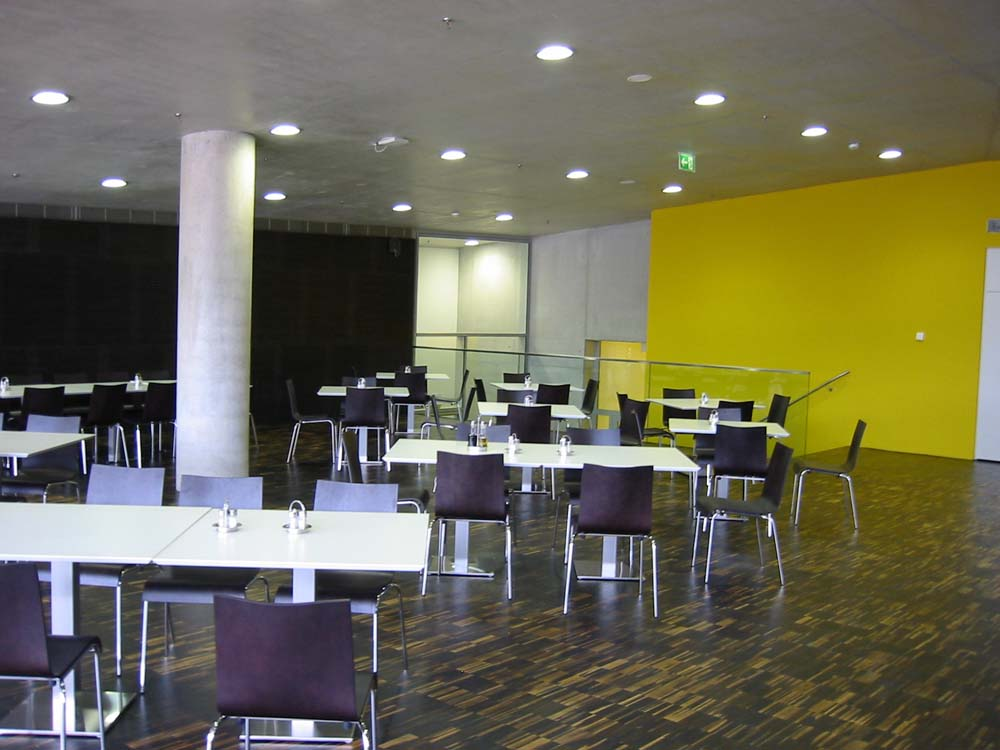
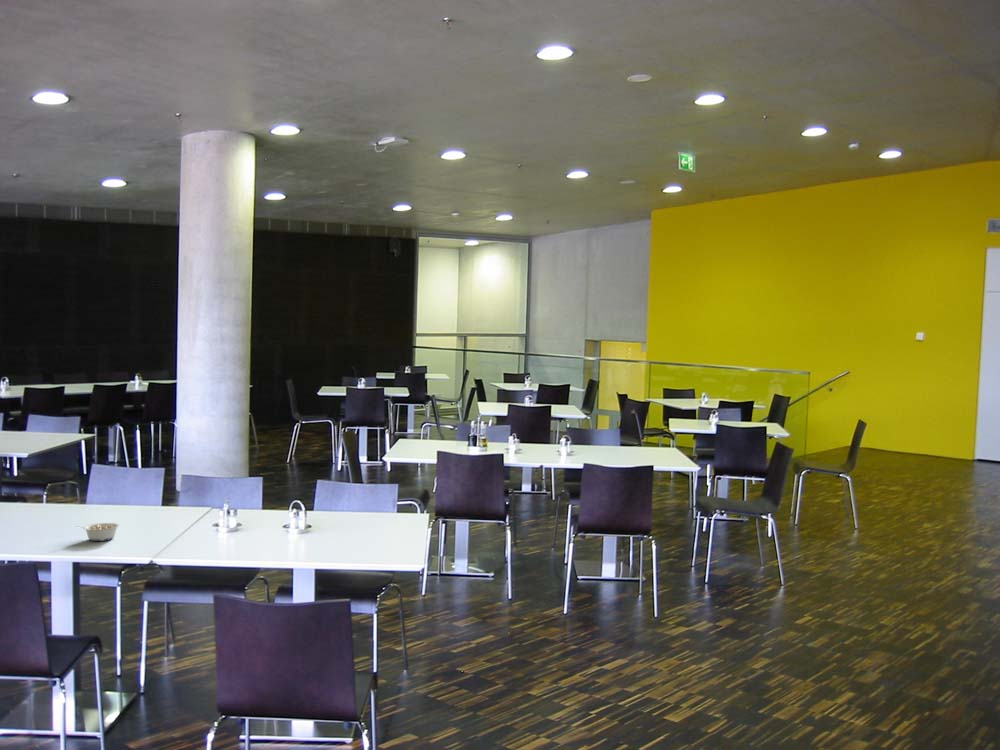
+ legume (100, 531)
